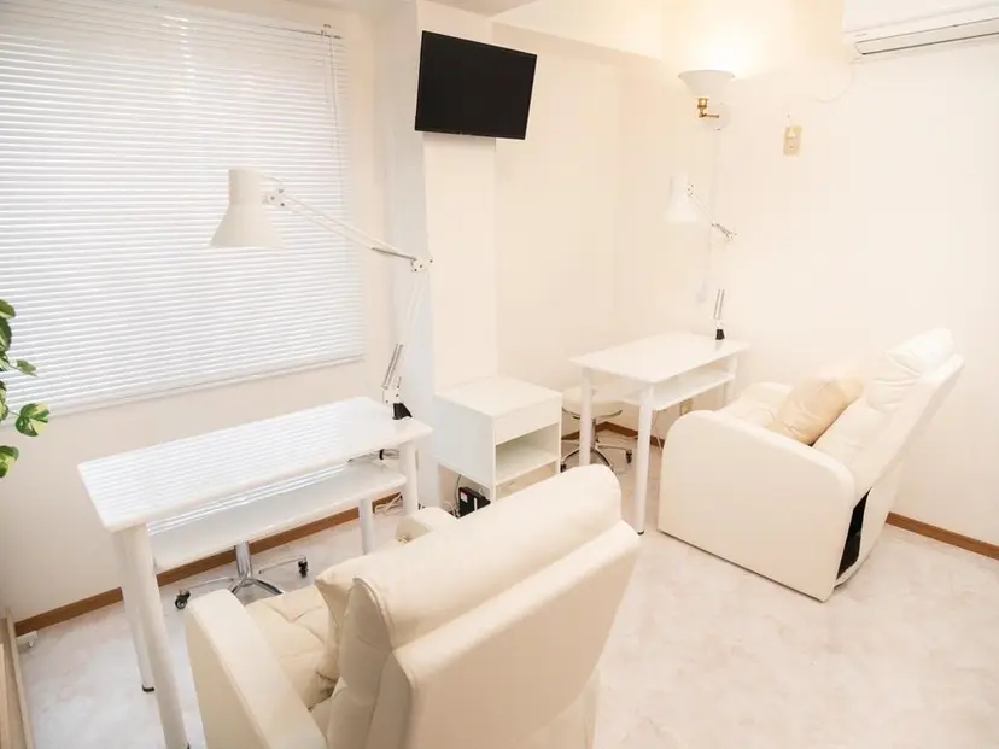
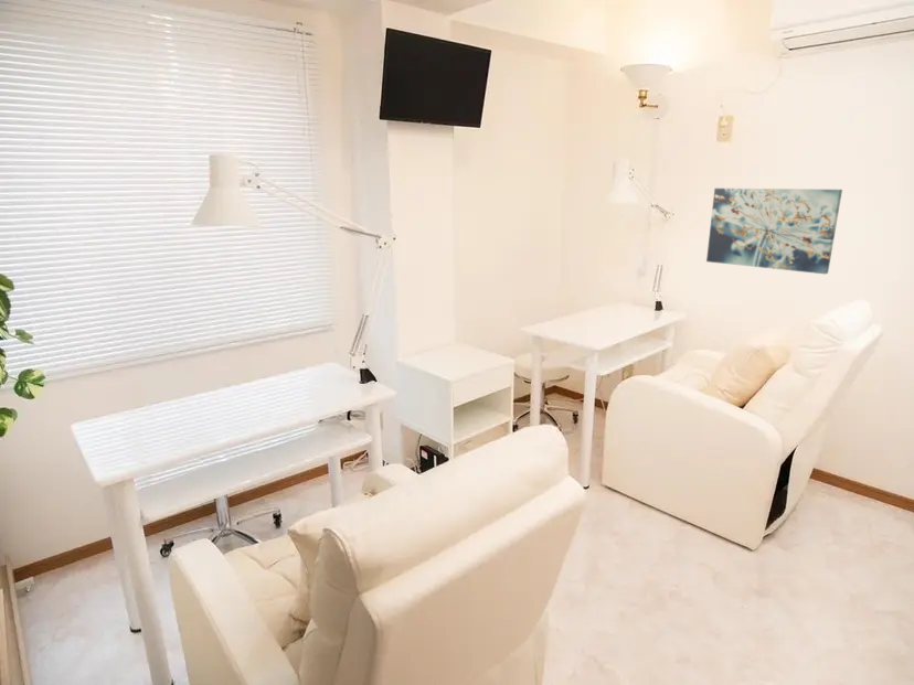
+ wall art (768, 228)
